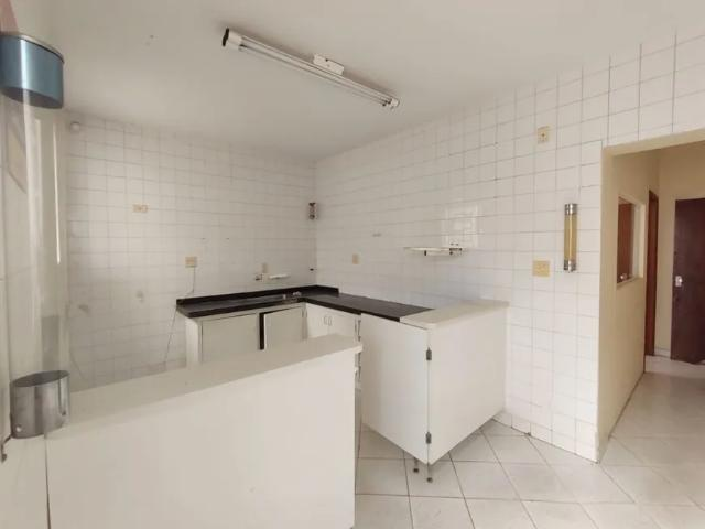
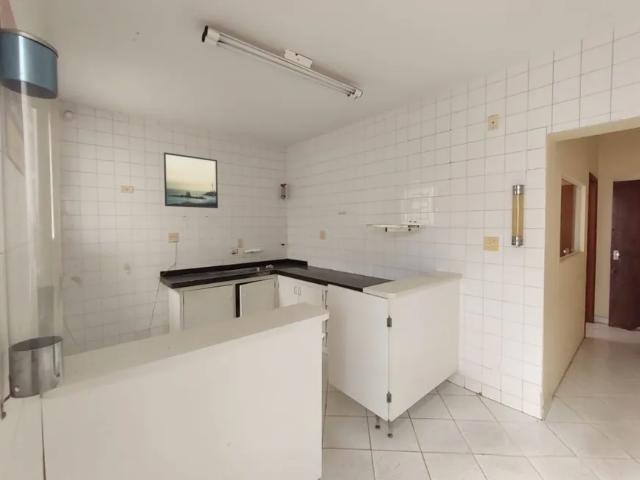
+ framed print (192, 181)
